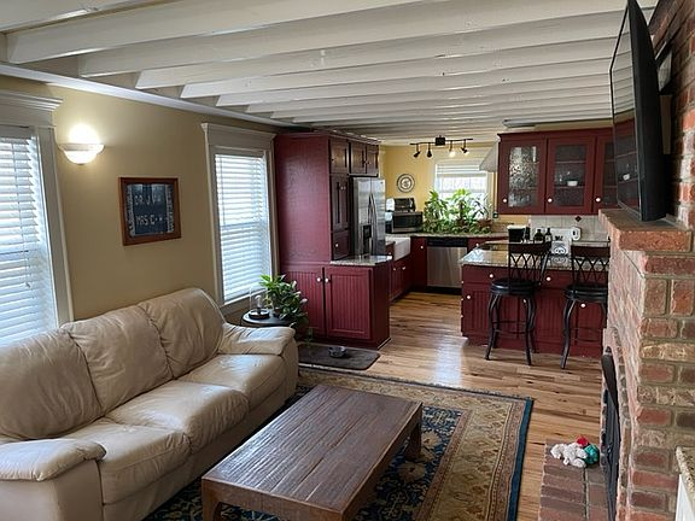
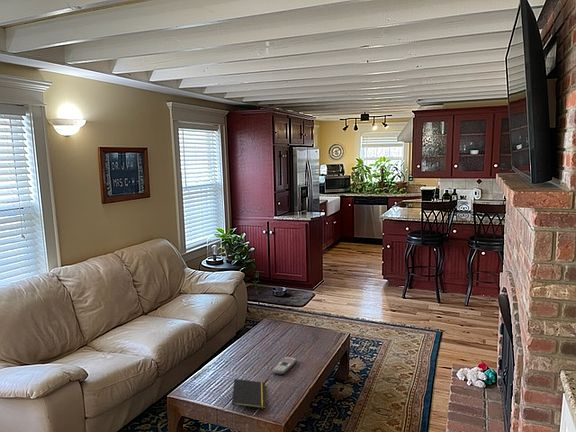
+ notepad (249, 393)
+ remote control (284, 365)
